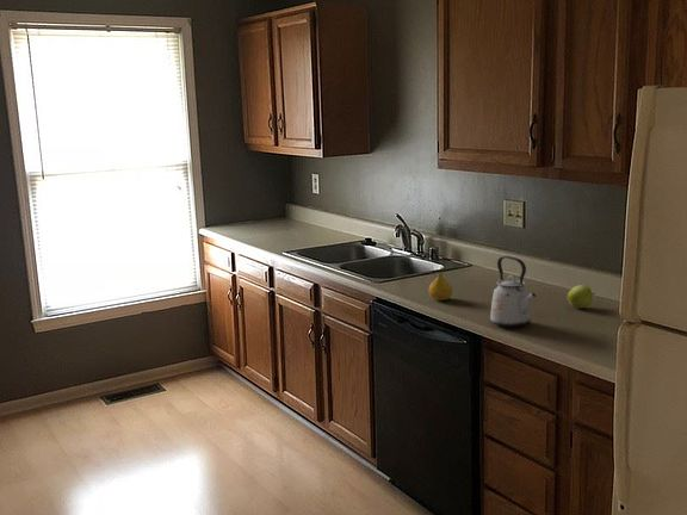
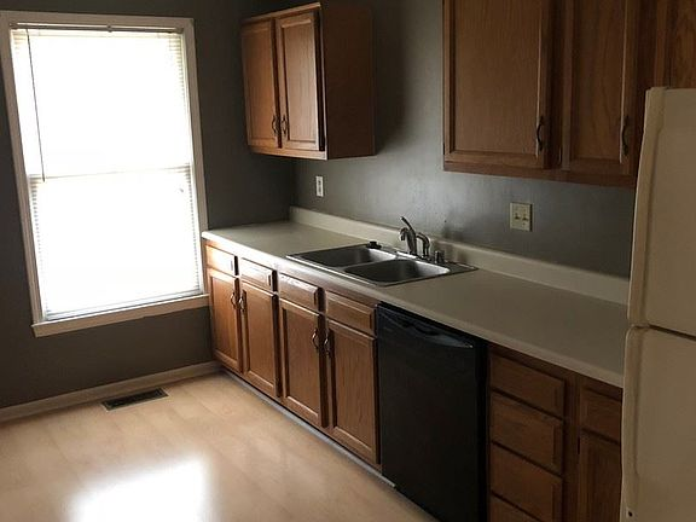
- kettle (515, 292)
- apple (580, 296)
- fruit (440, 285)
